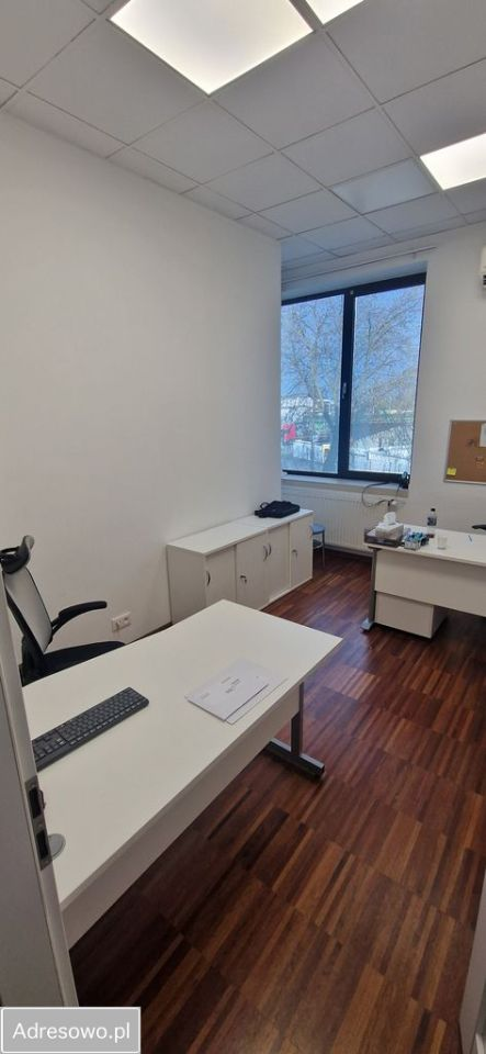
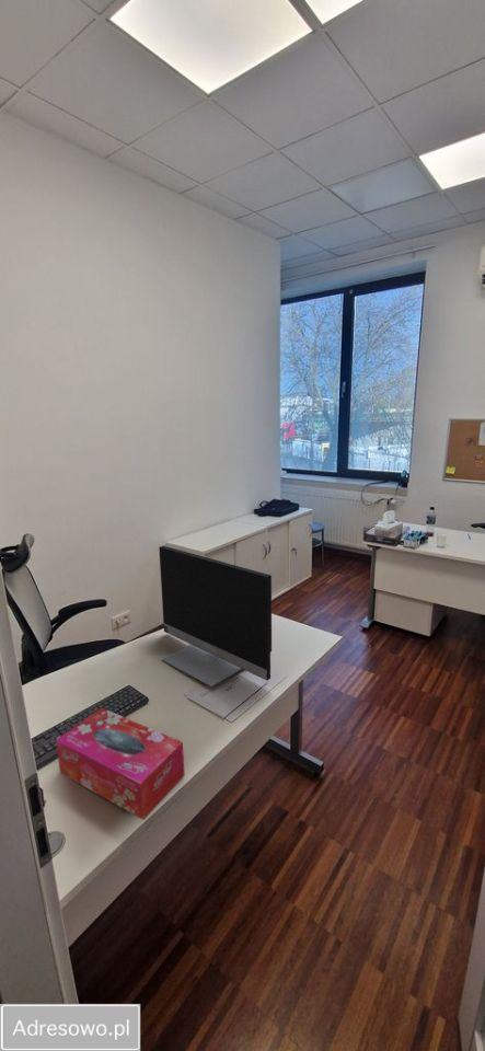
+ monitor (210, 610)
+ tissue box (120, 758)
